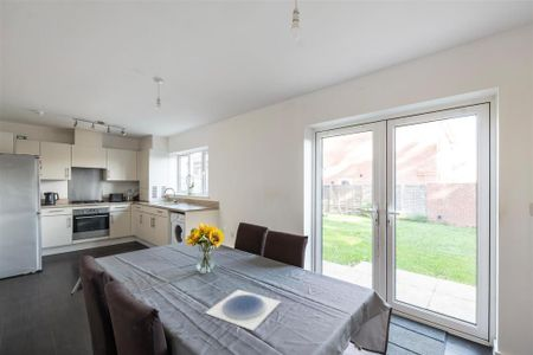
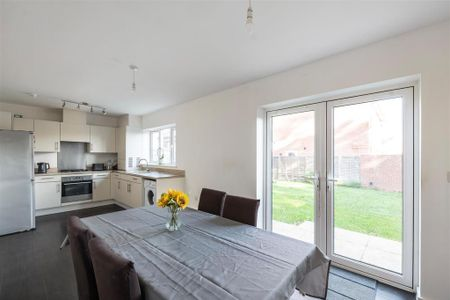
- plate (244, 304)
